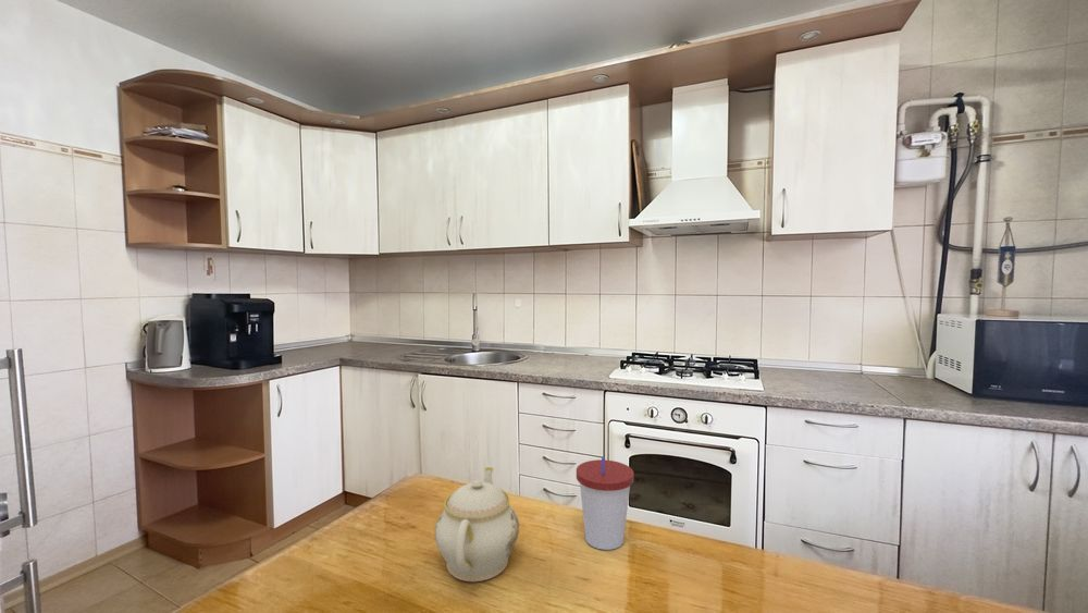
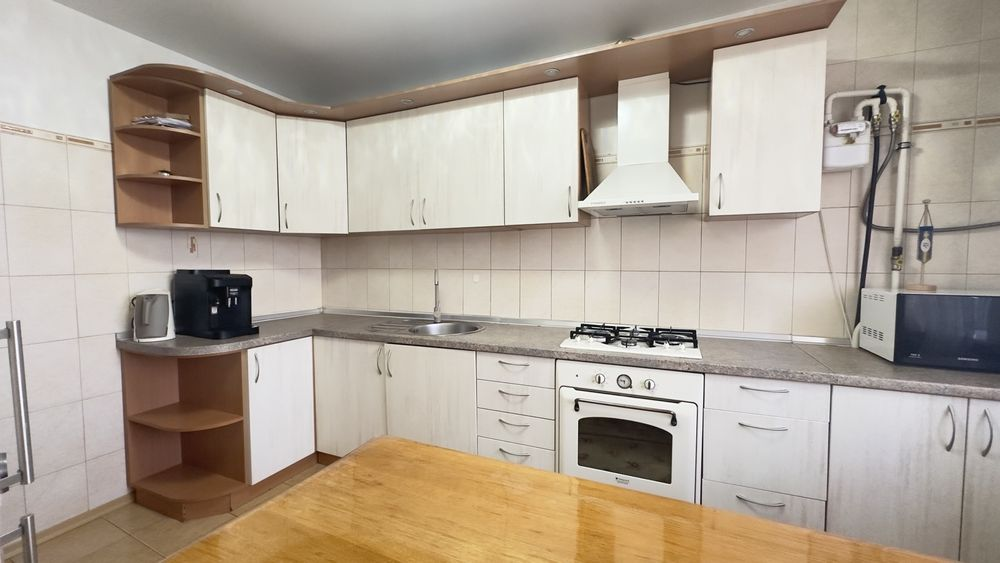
- teapot (477, 523)
- cup (604, 495)
